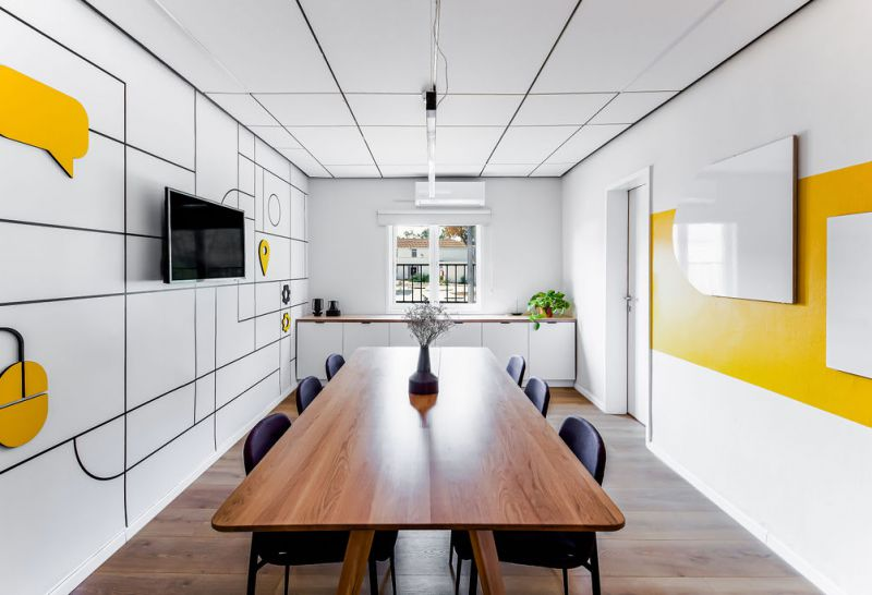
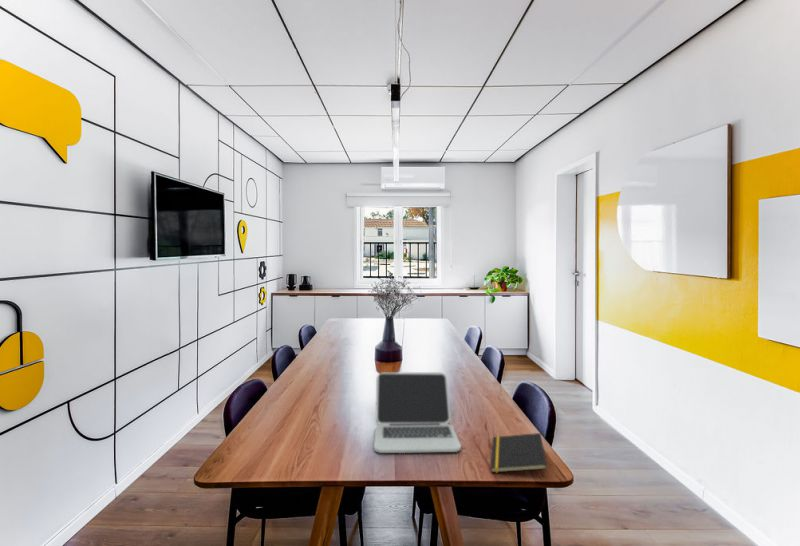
+ laptop (414, 407)
+ notepad (517, 451)
